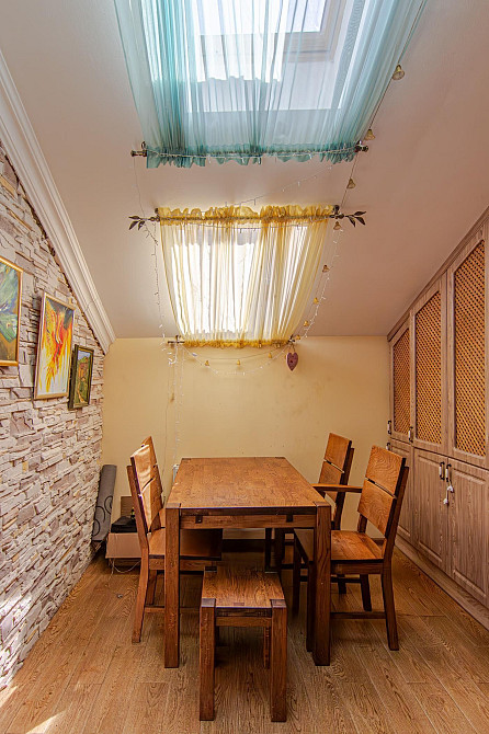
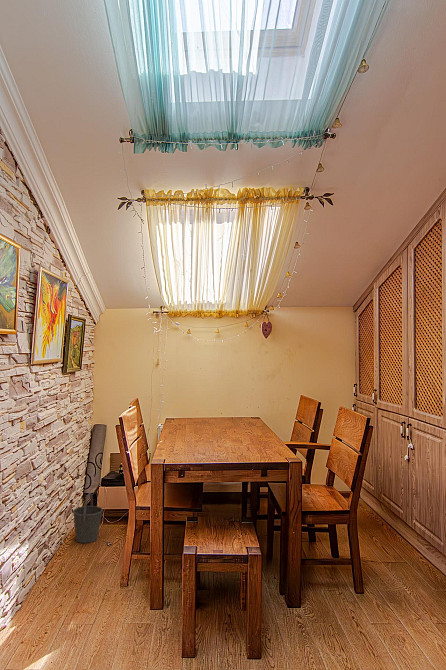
+ bucket (87, 516)
